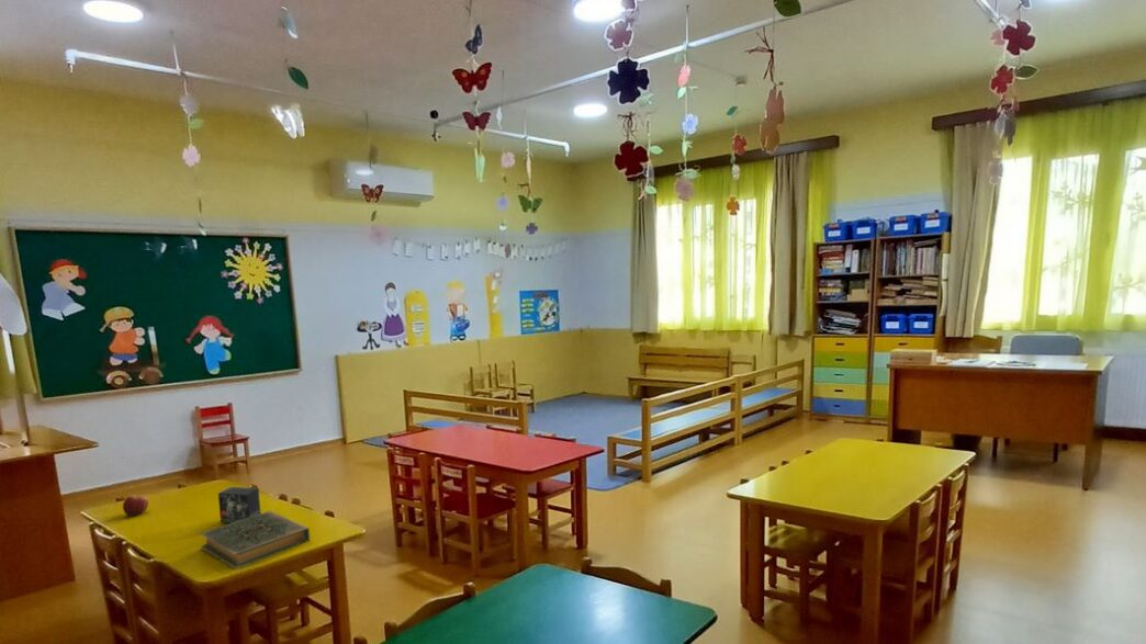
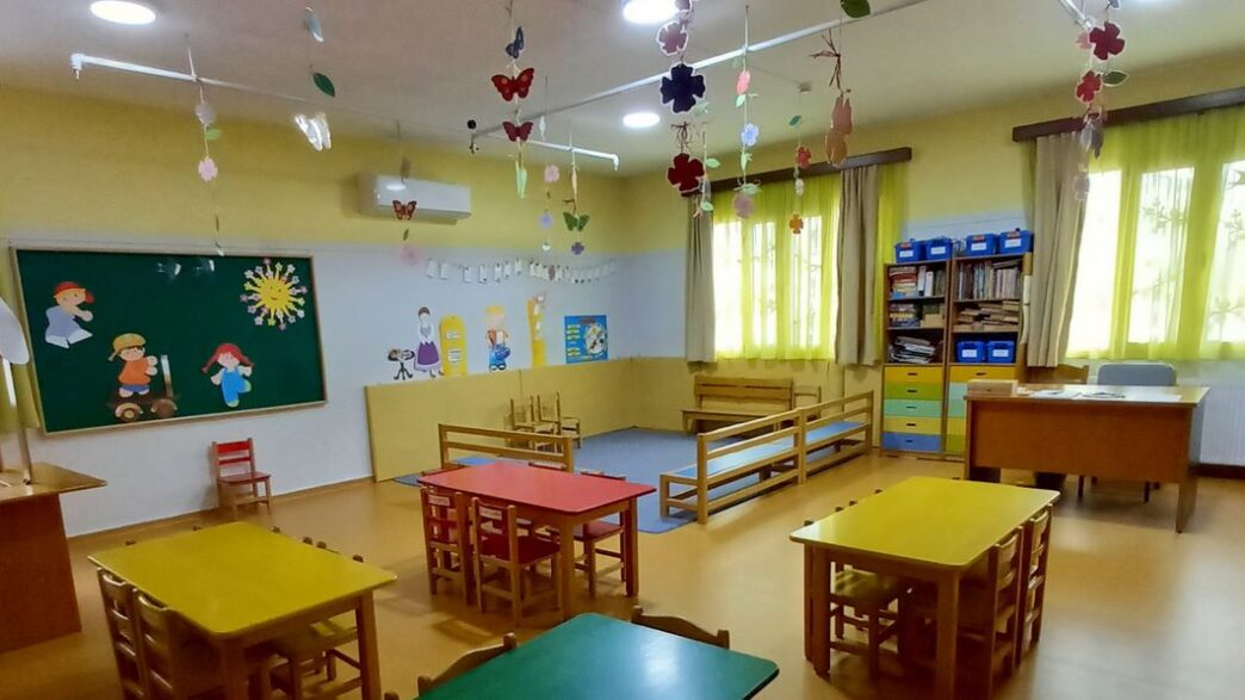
- small box (239, 505)
- apple (135, 504)
- hardback book (255, 536)
